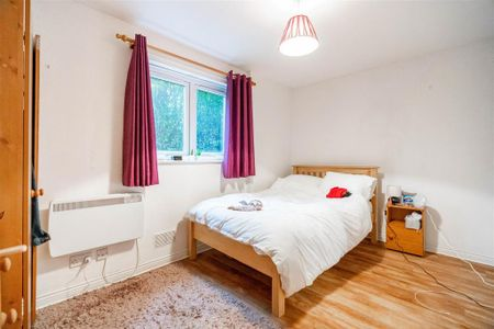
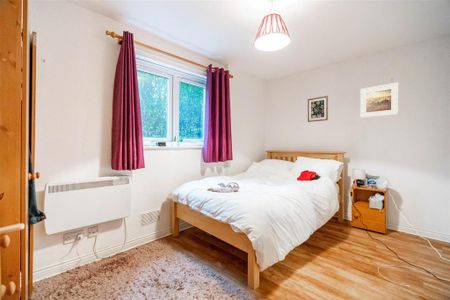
+ wall art (317, 109)
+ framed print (378, 101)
